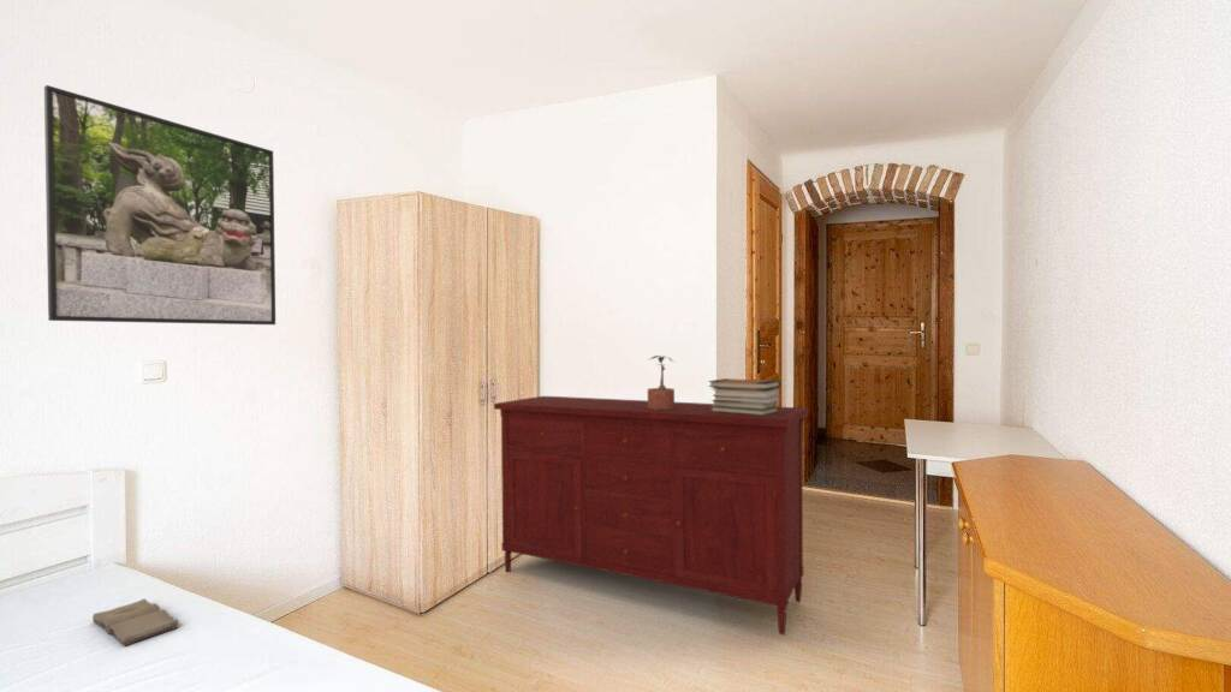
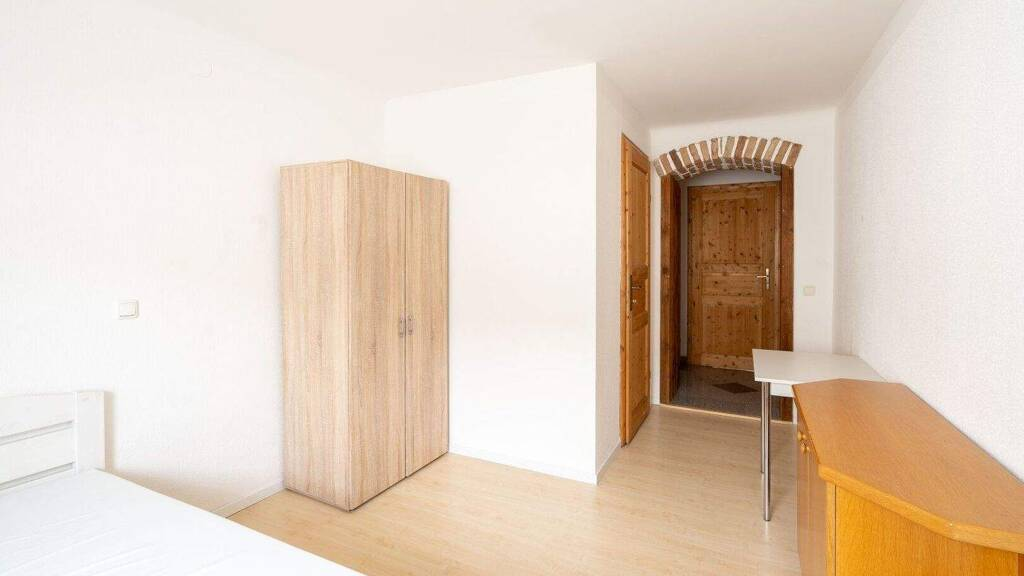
- book stack (744, 395)
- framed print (177, 222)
- diary (135, 619)
- potted plant (661, 381)
- sideboard (643, 496)
